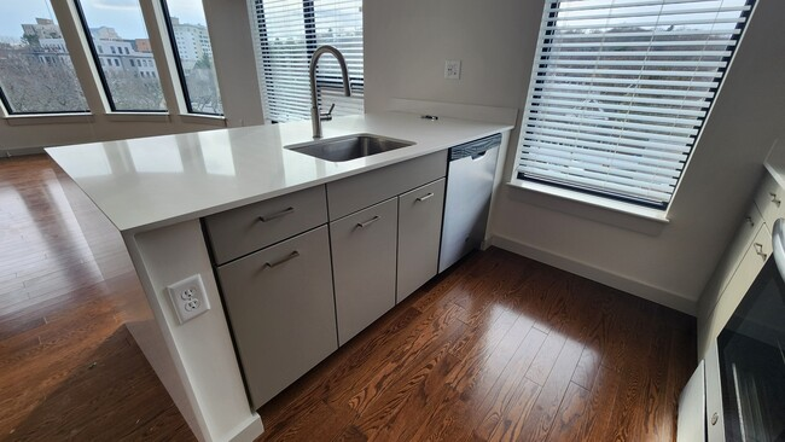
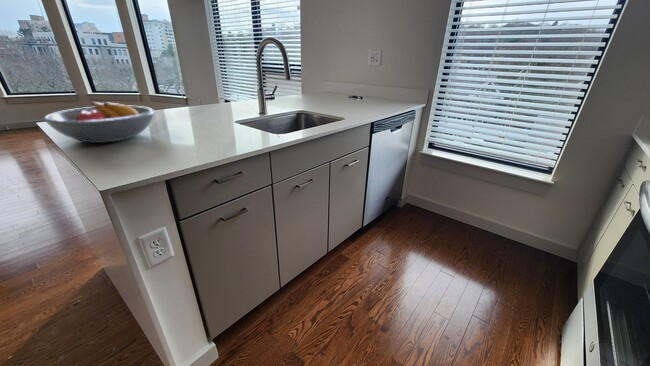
+ fruit bowl (106, 122)
